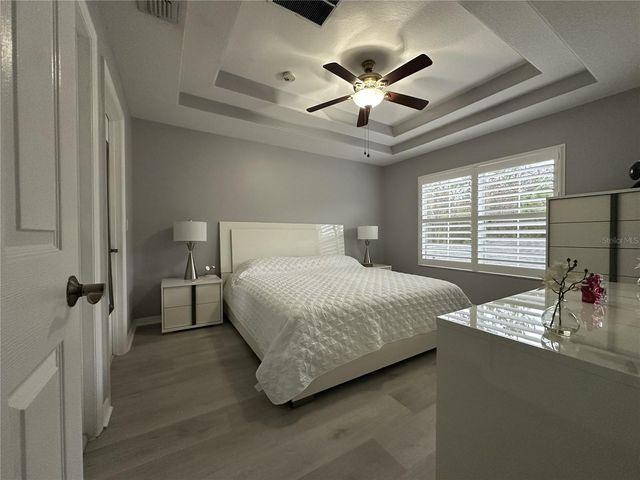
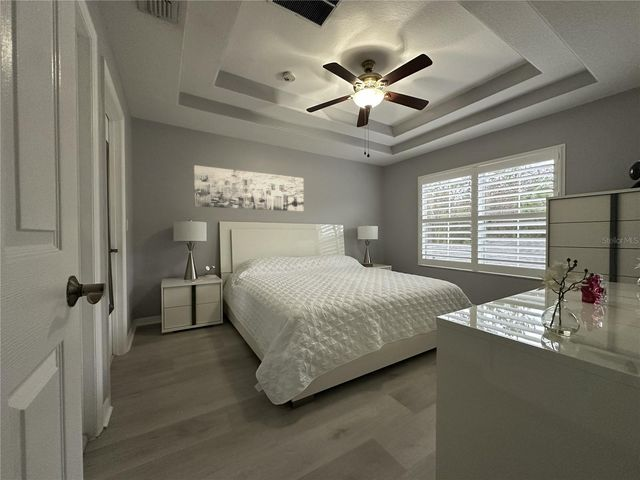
+ wall art (254, 190)
